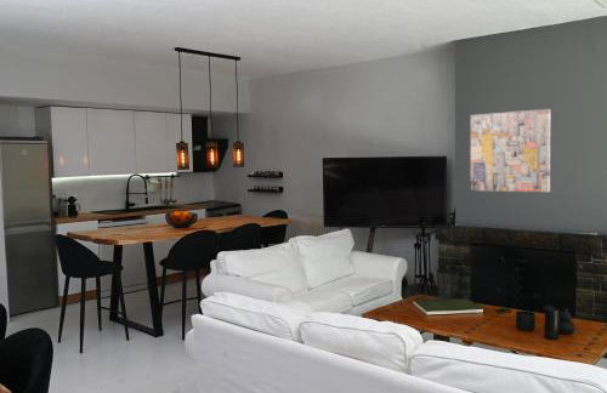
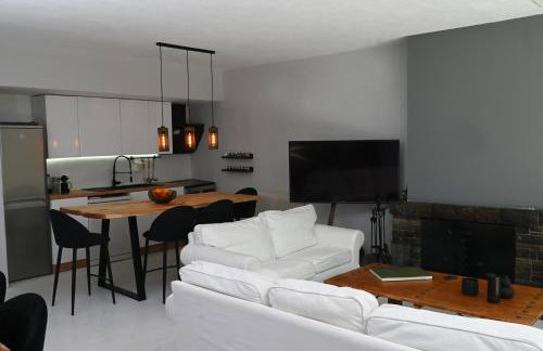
- wall art (509, 152)
